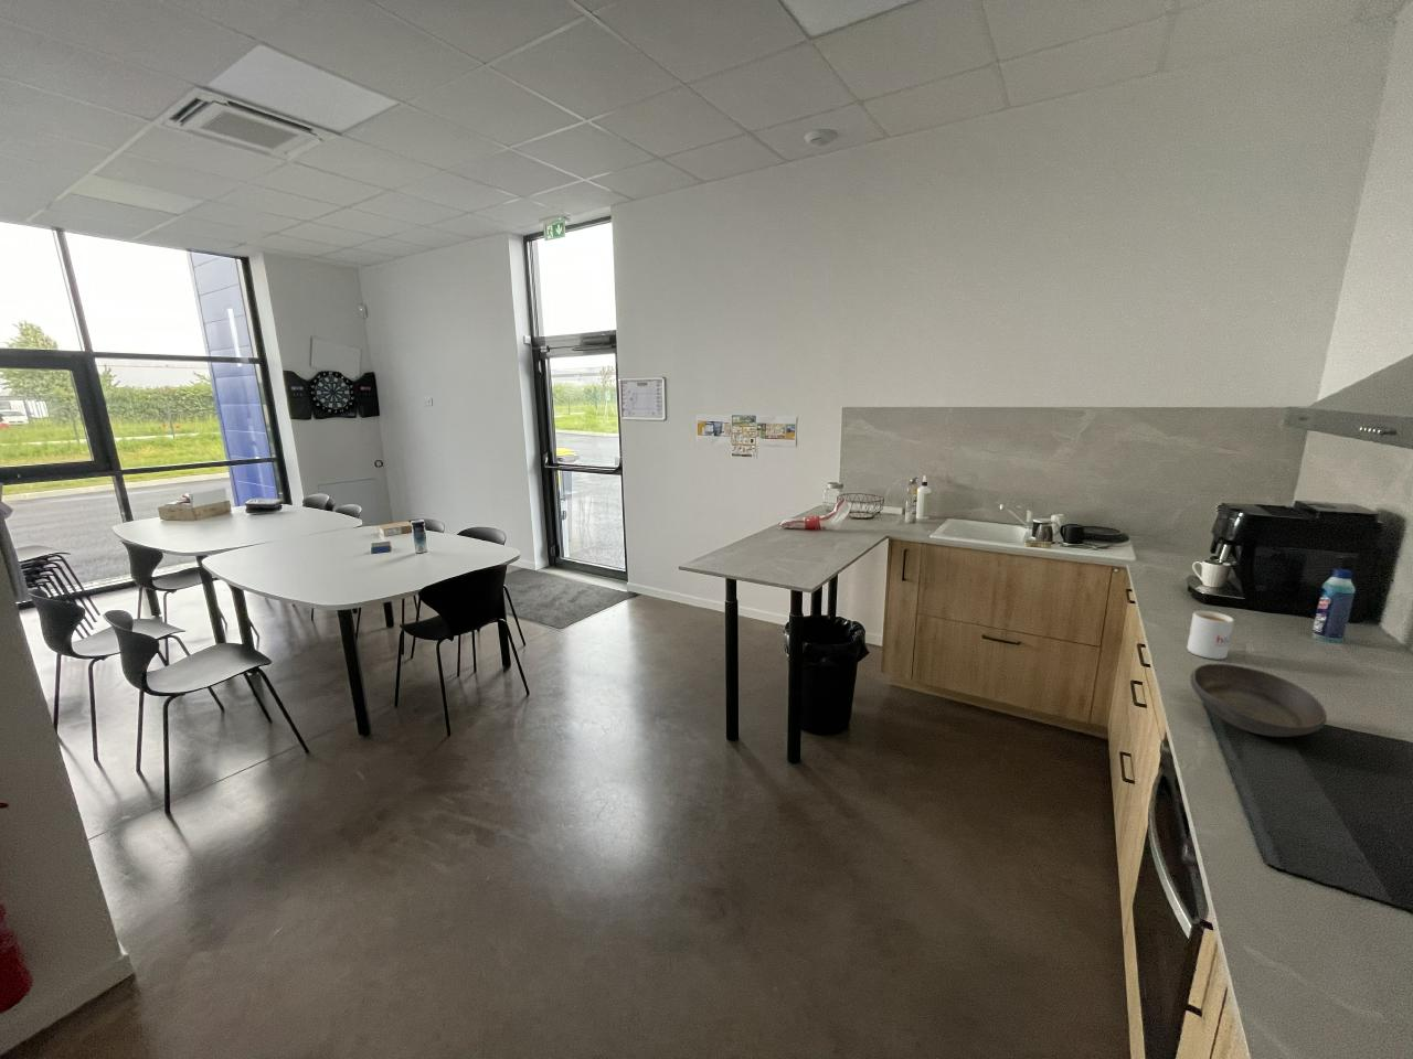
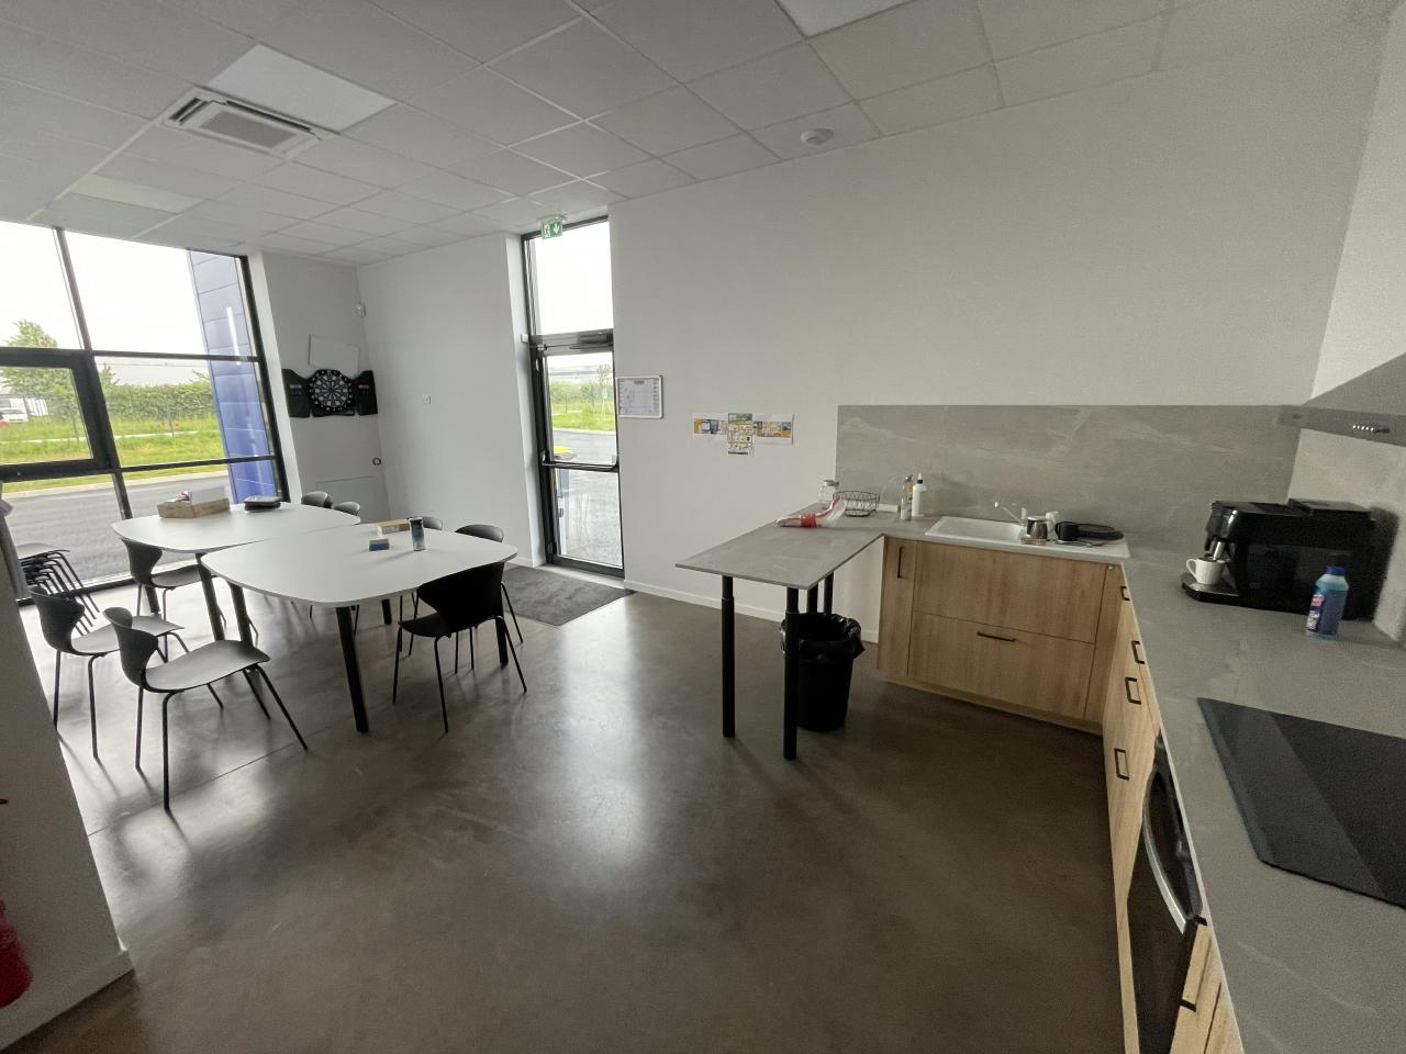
- mug (1209, 632)
- bowl (1252, 704)
